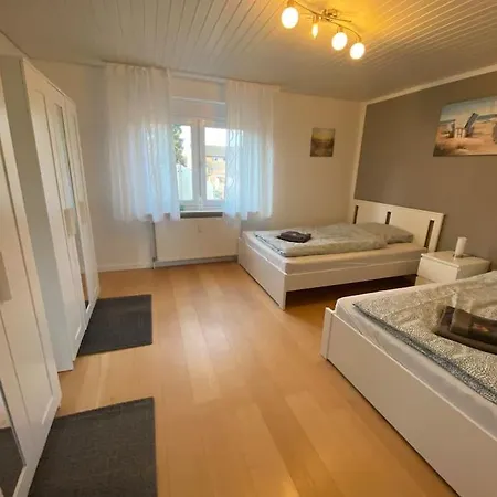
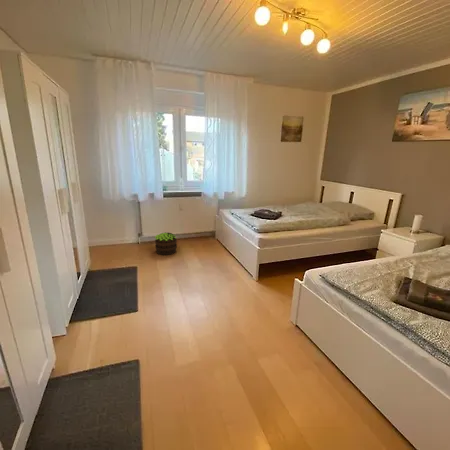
+ potted plant (166, 242)
